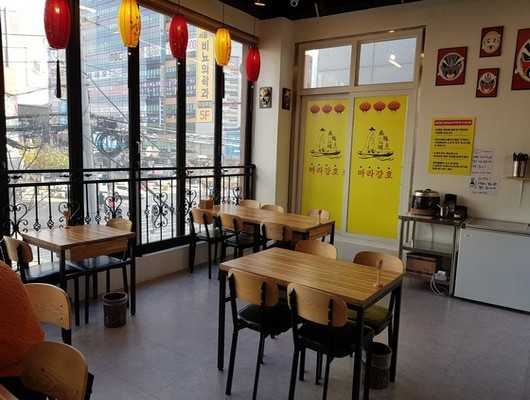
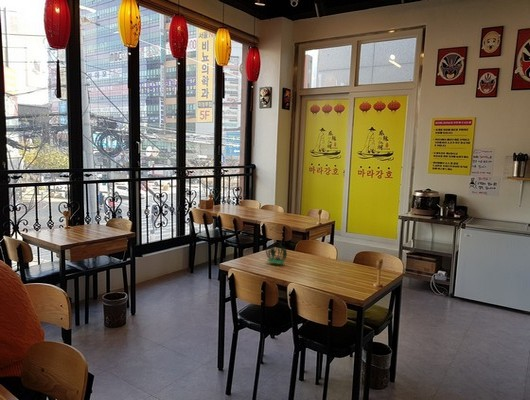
+ succulent plant (276, 249)
